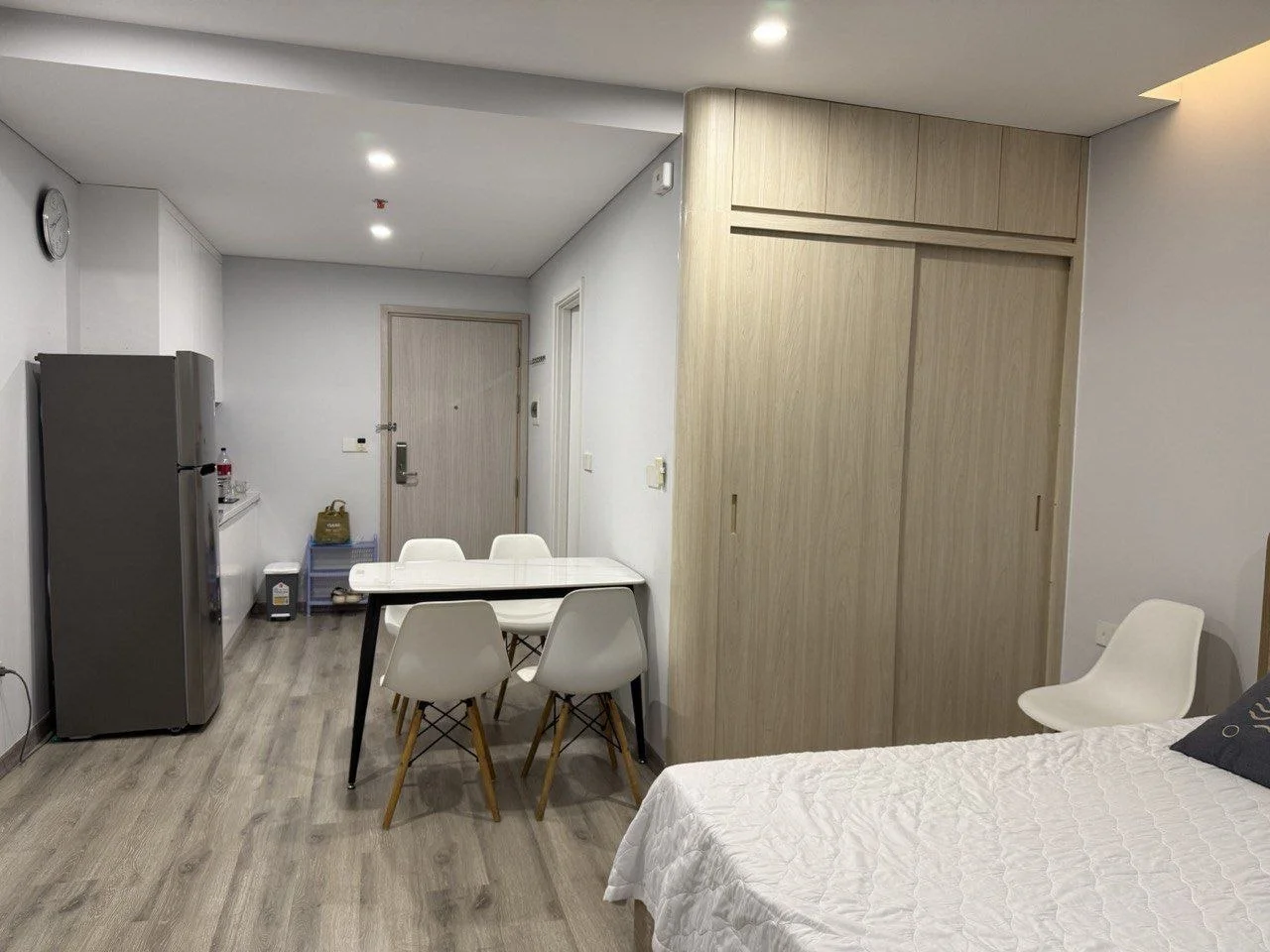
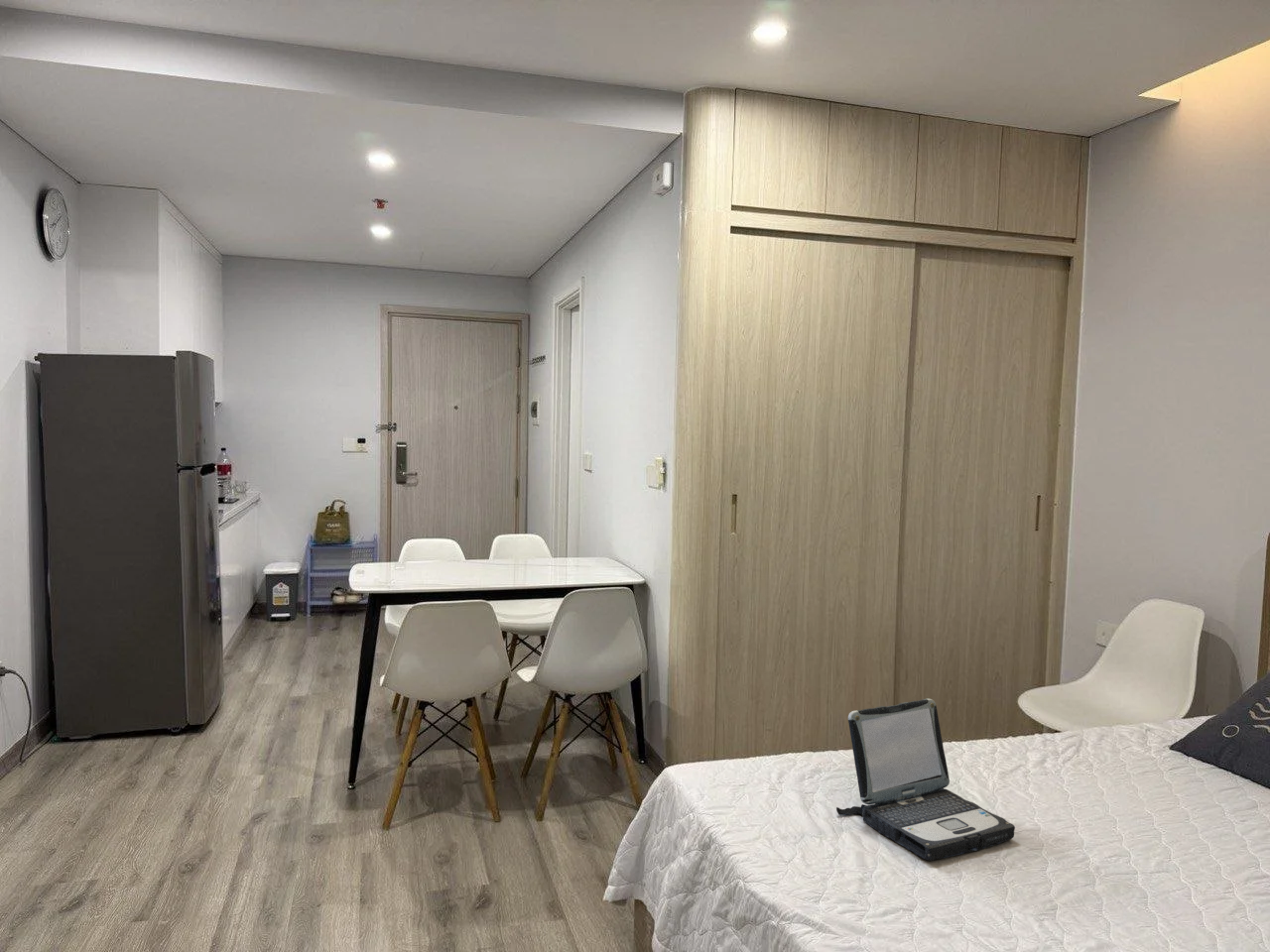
+ laptop (925, 772)
